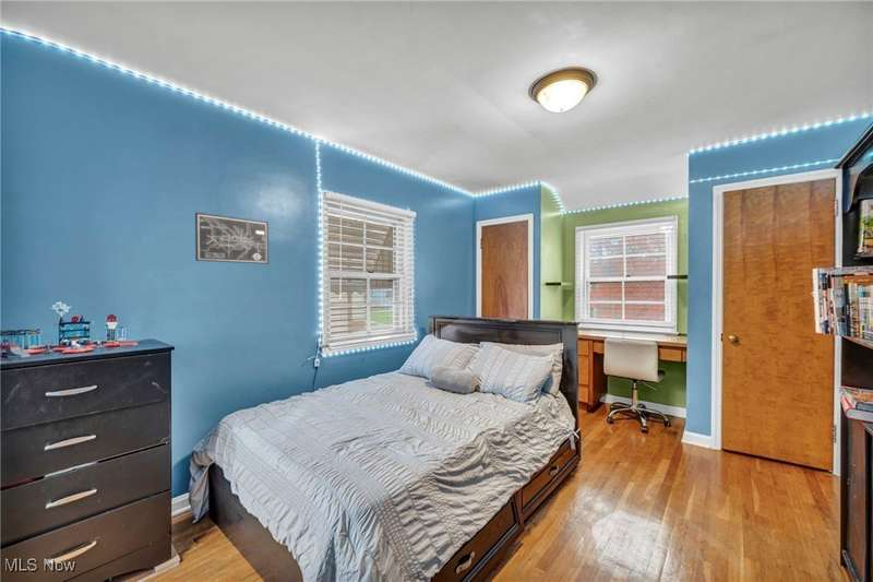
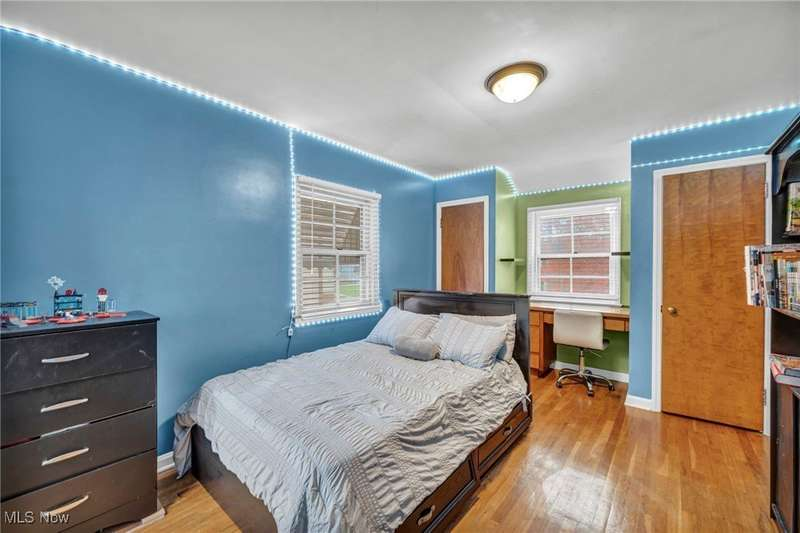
- wall art (234, 239)
